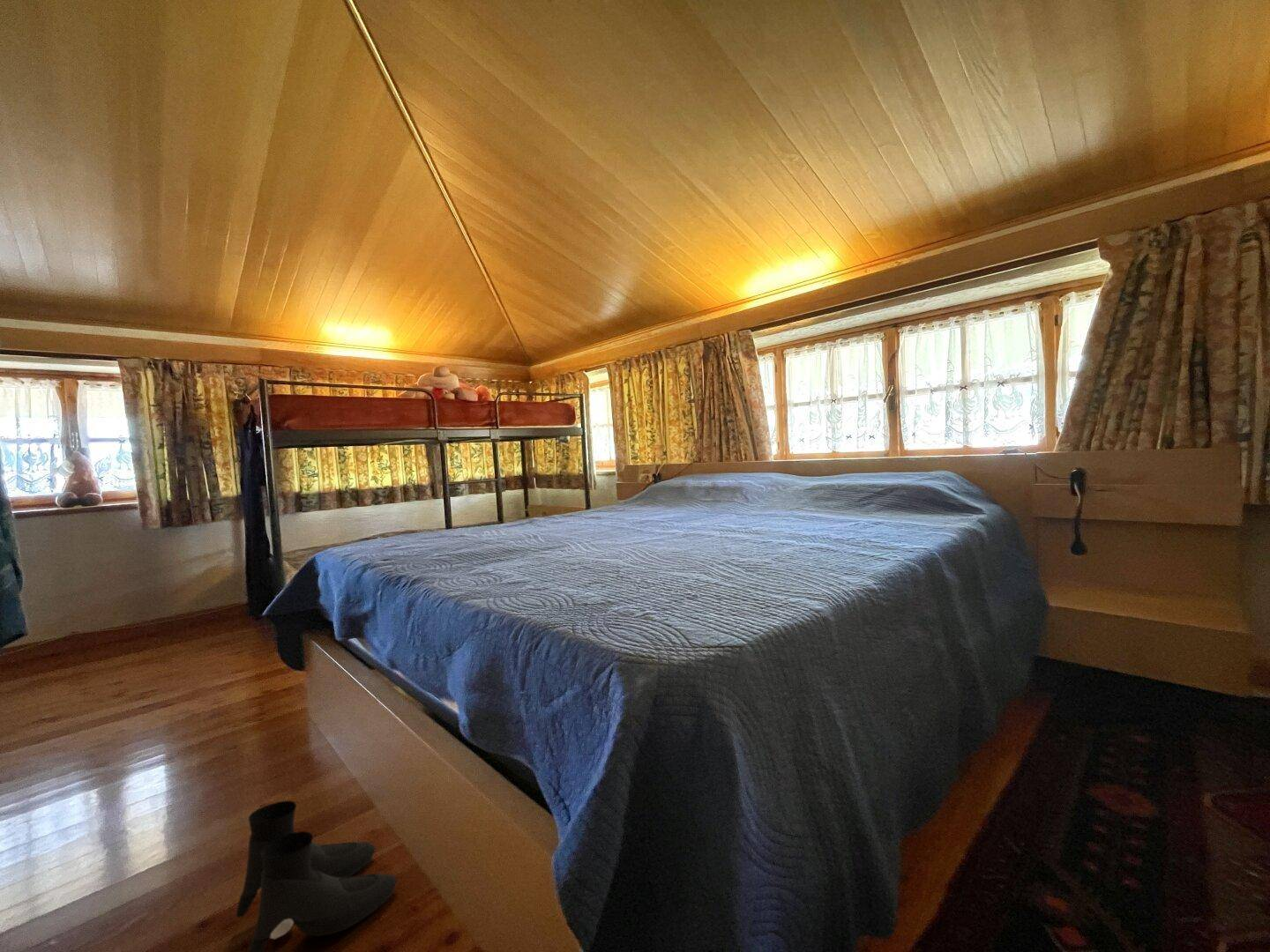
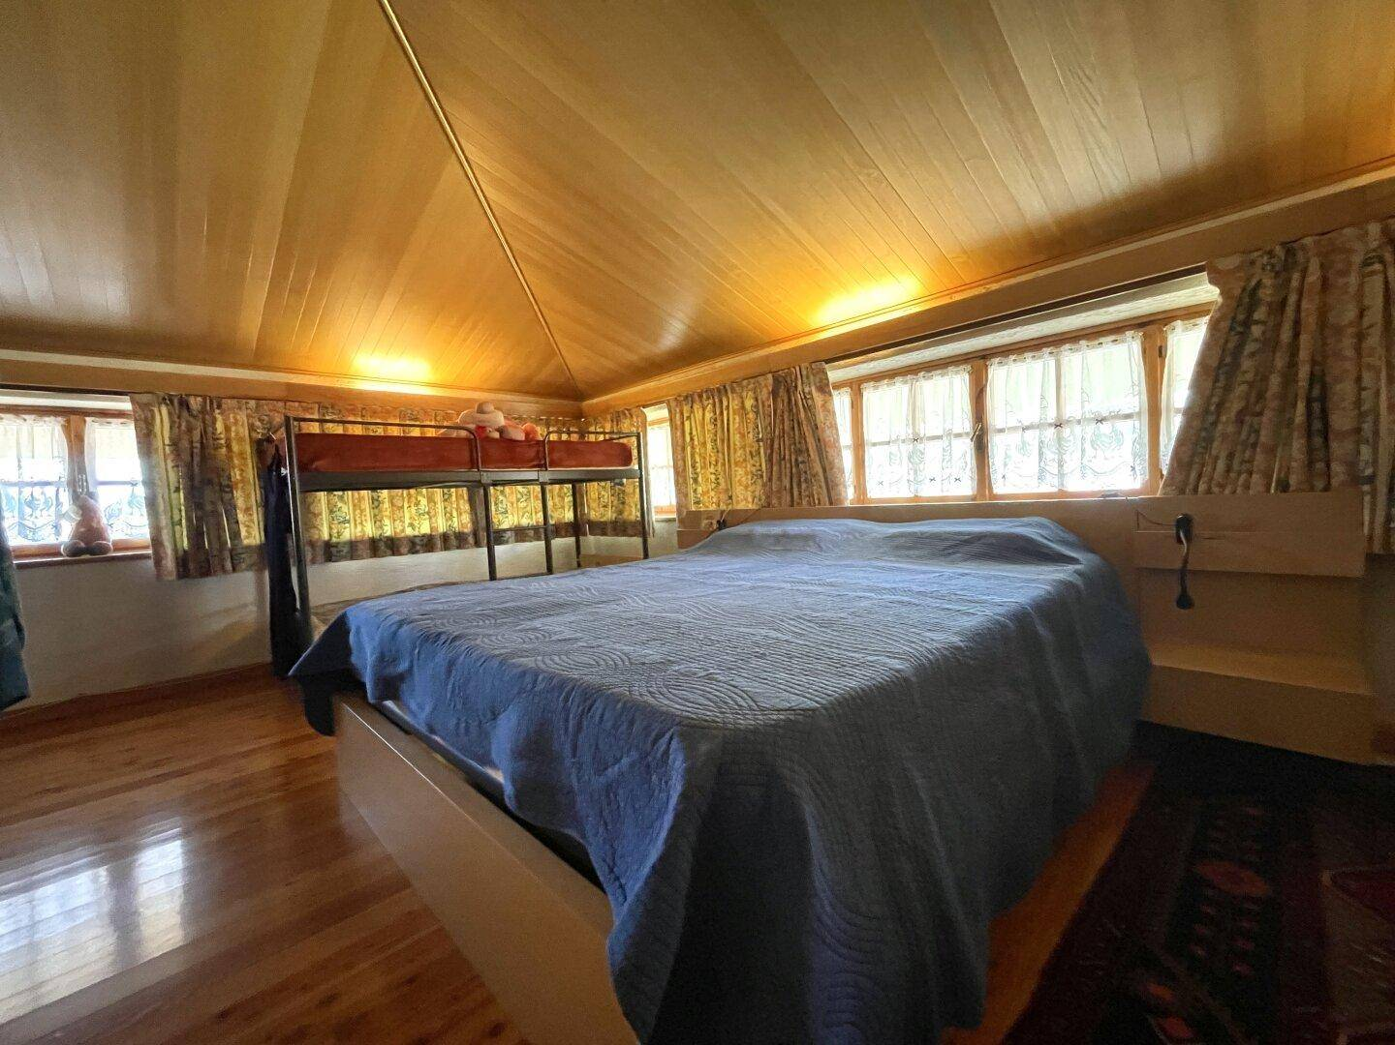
- boots (315, 856)
